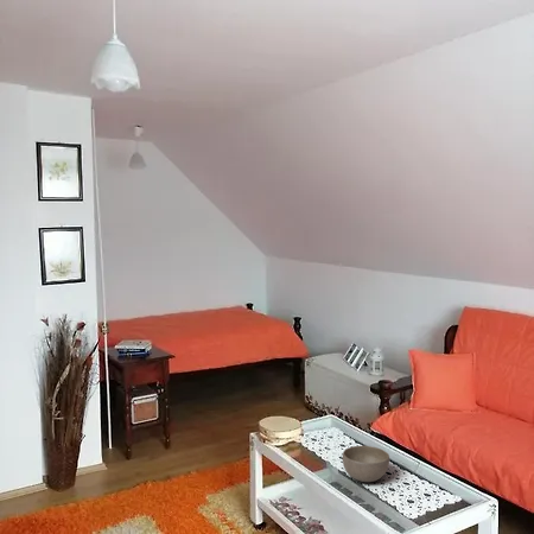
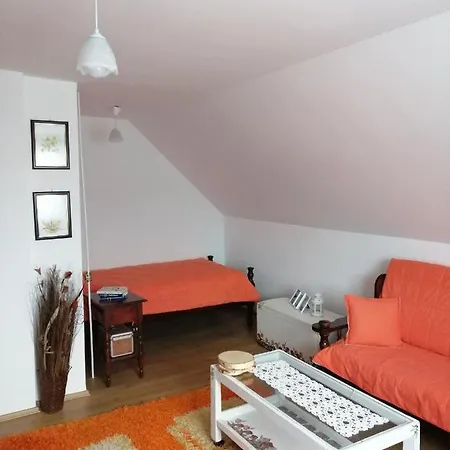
- bowl (365, 465)
